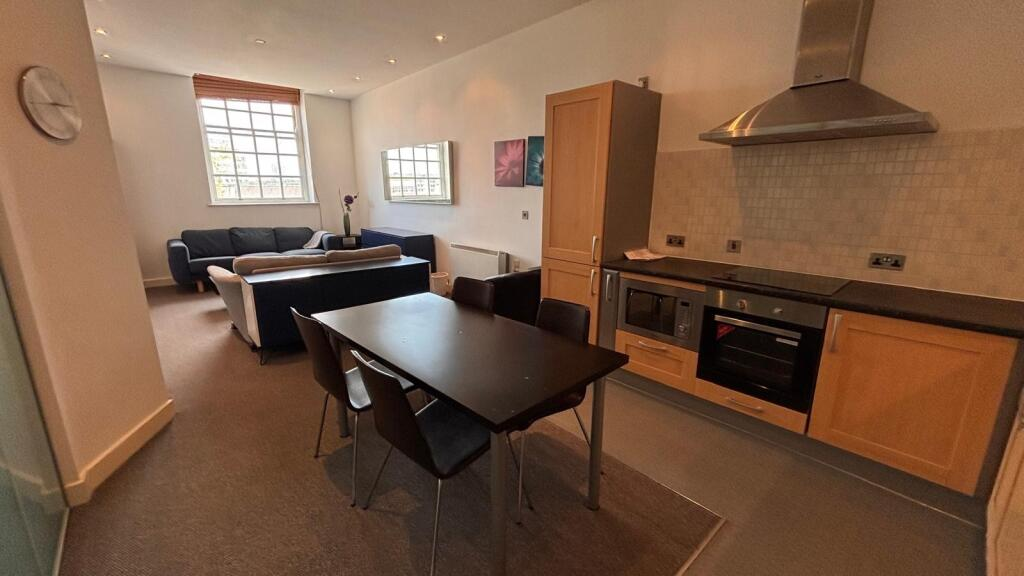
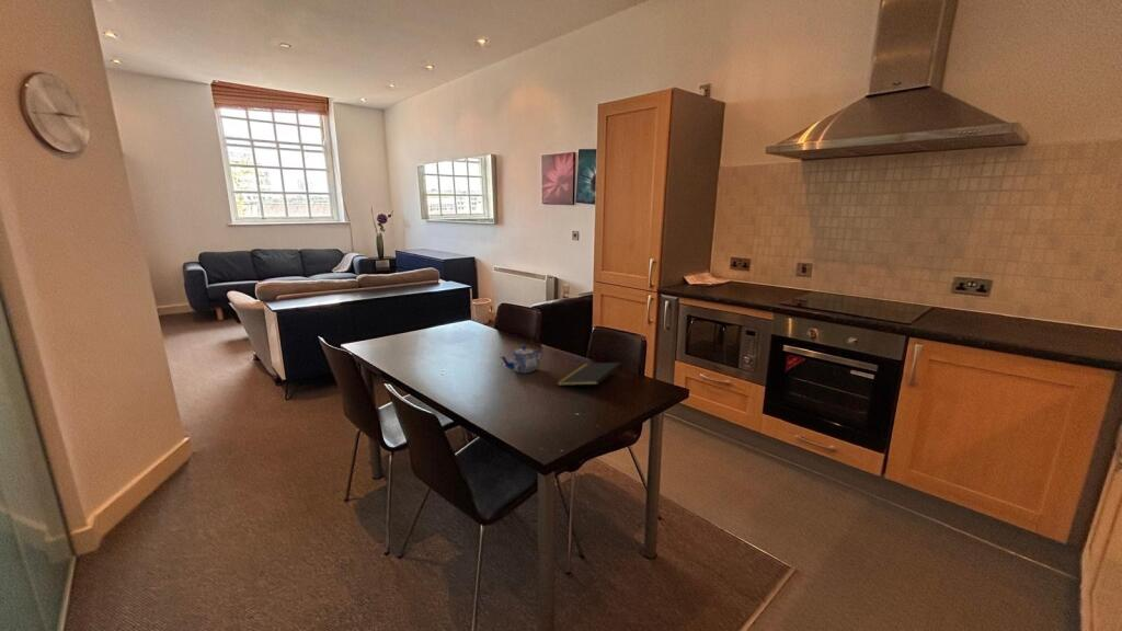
+ teapot (522, 358)
+ notepad (589, 372)
